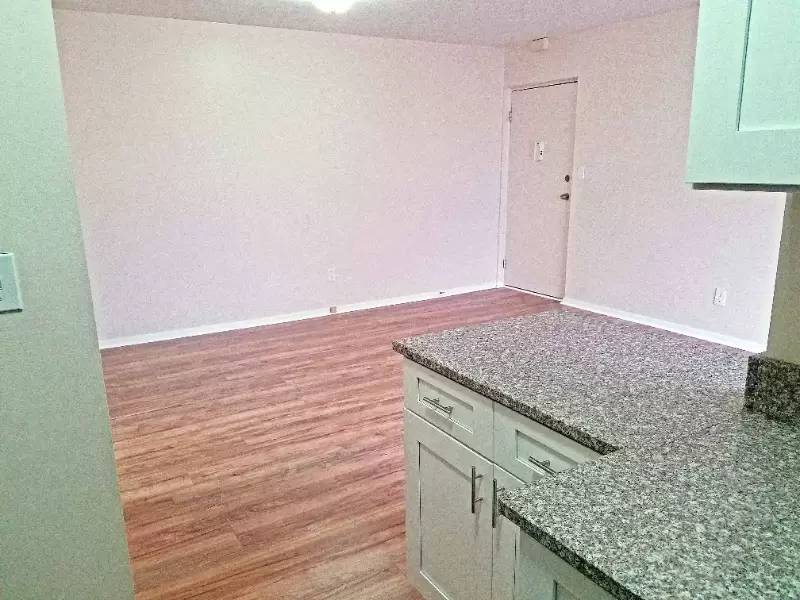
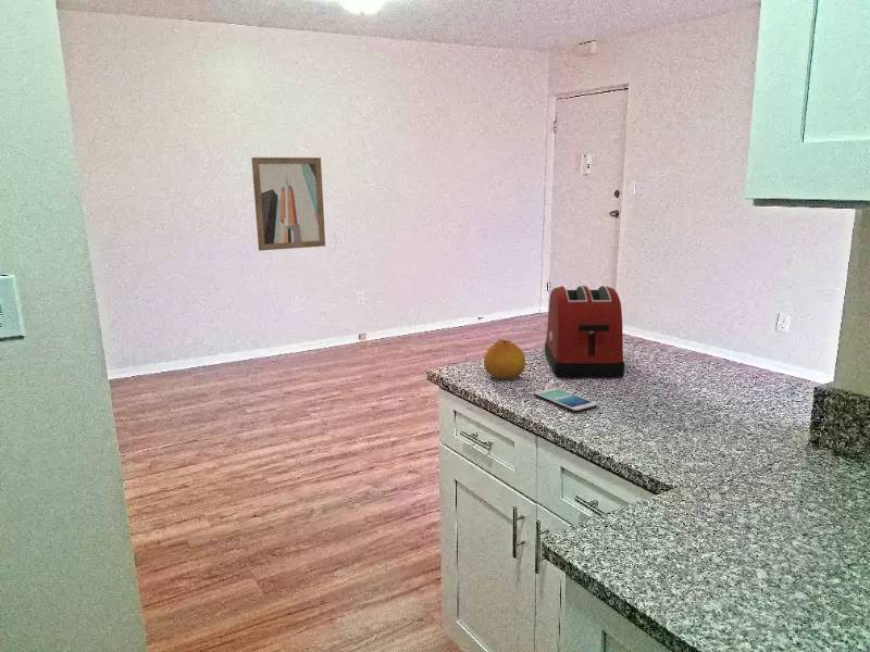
+ wall art (289, 203)
+ fruit (504, 358)
+ smartphone (564, 399)
+ toaster (583, 326)
